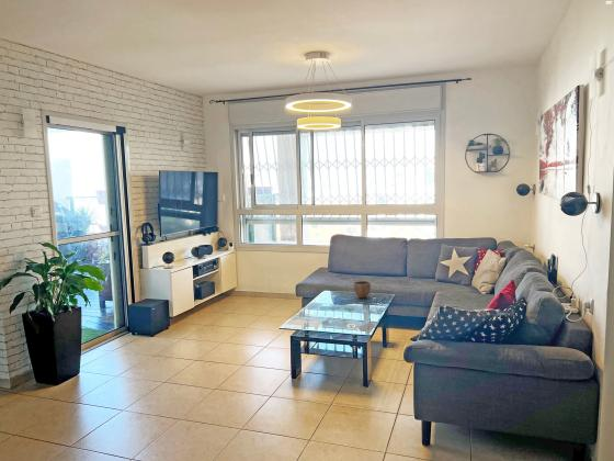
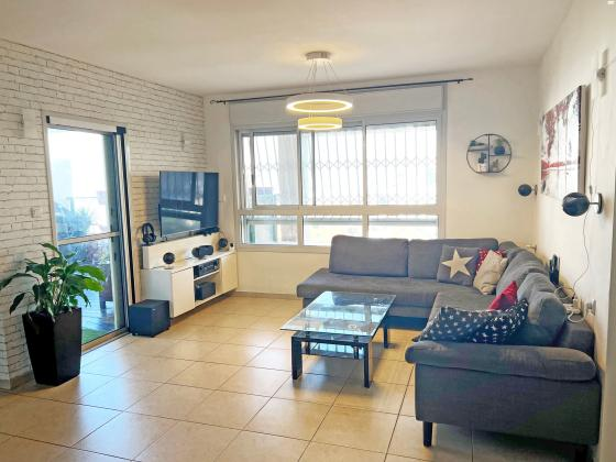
- decorative bowl (362, 290)
